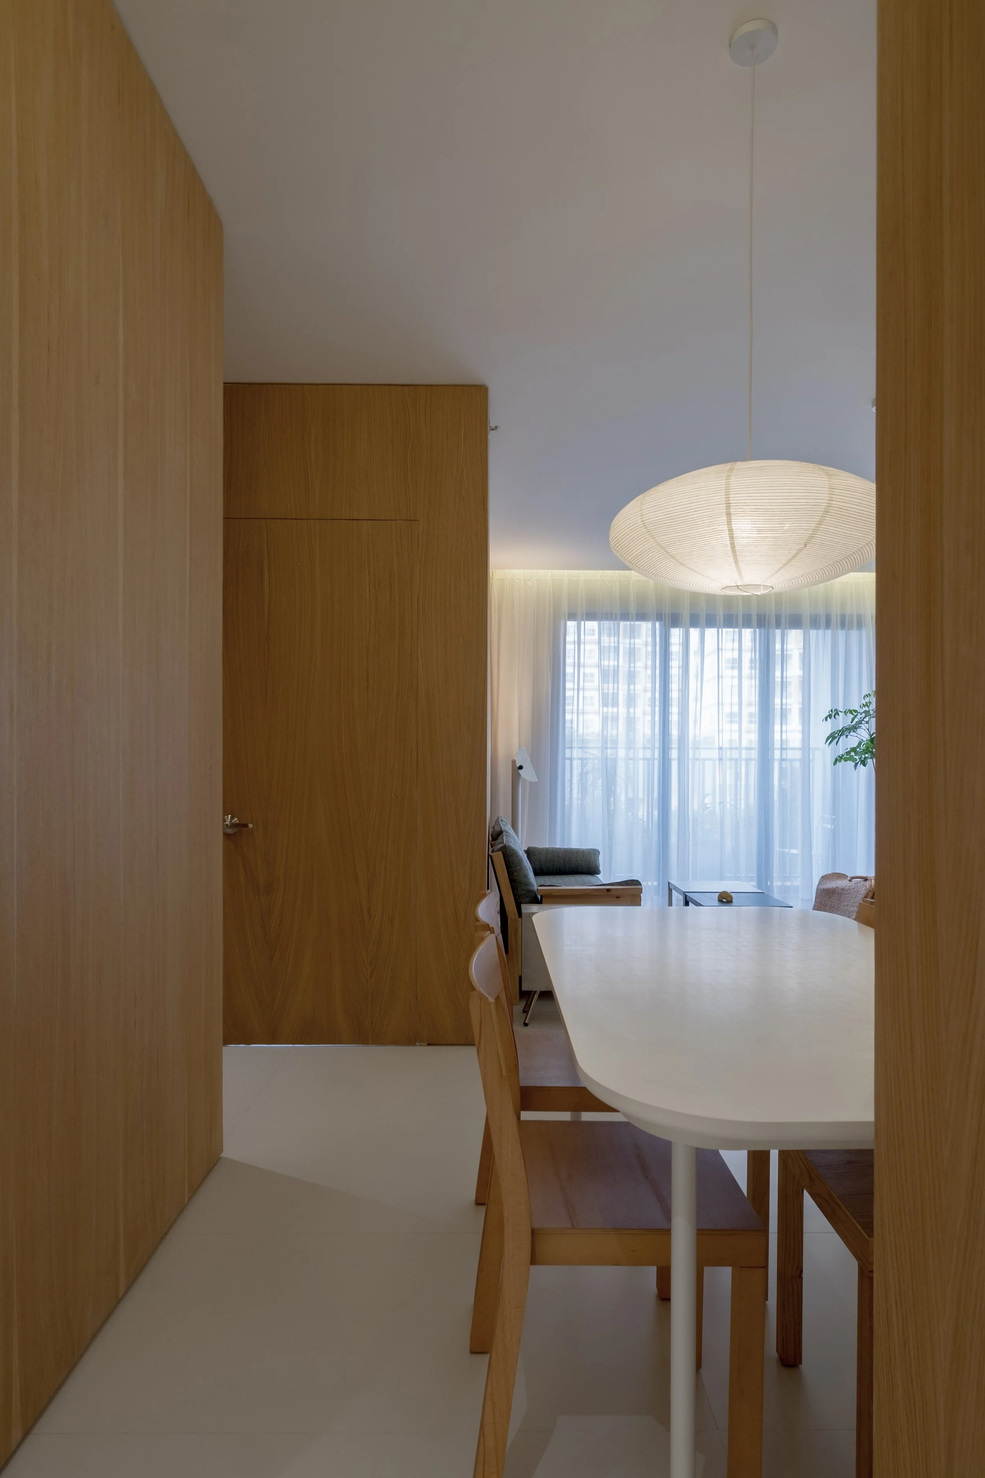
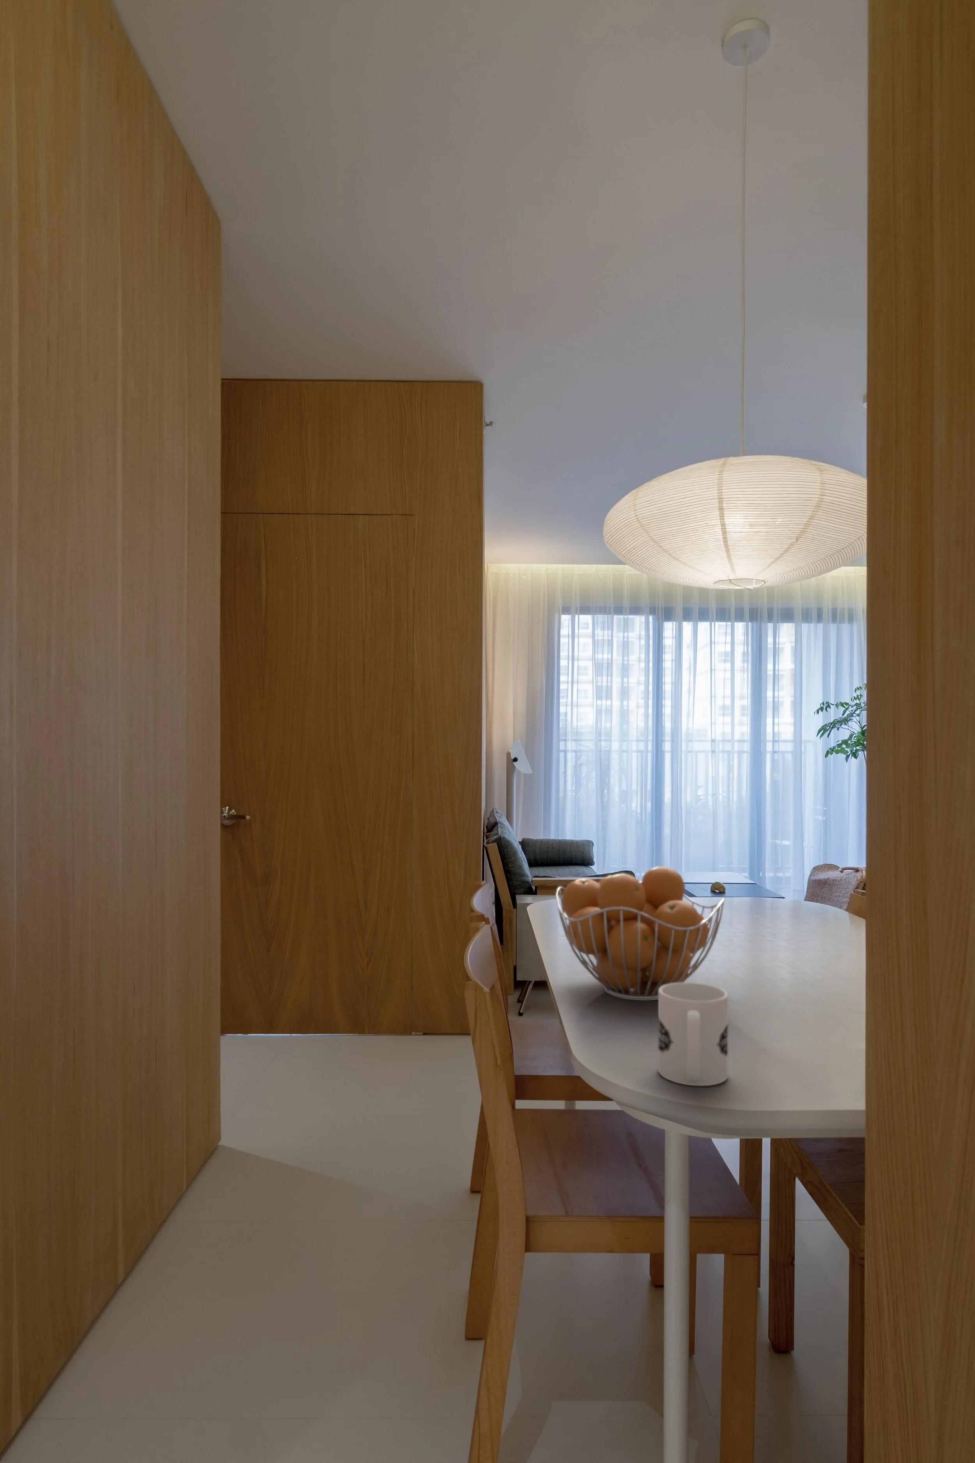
+ fruit basket (639, 930)
+ mug (693, 1036)
